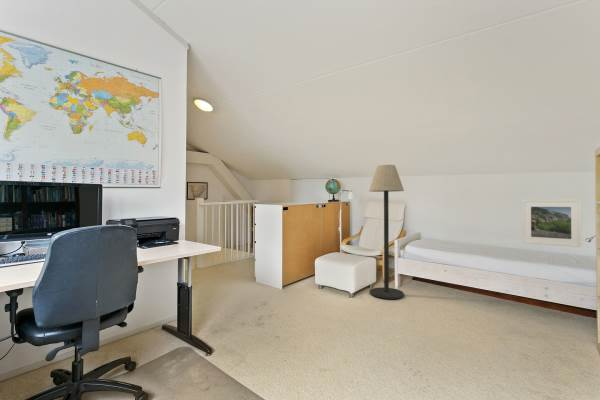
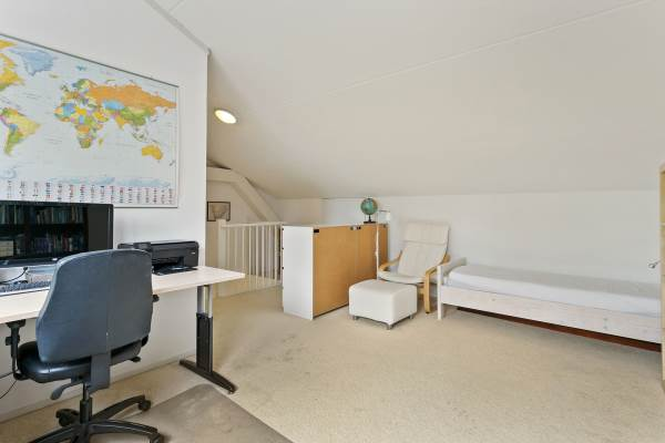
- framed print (550, 222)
- floor lamp (386, 229)
